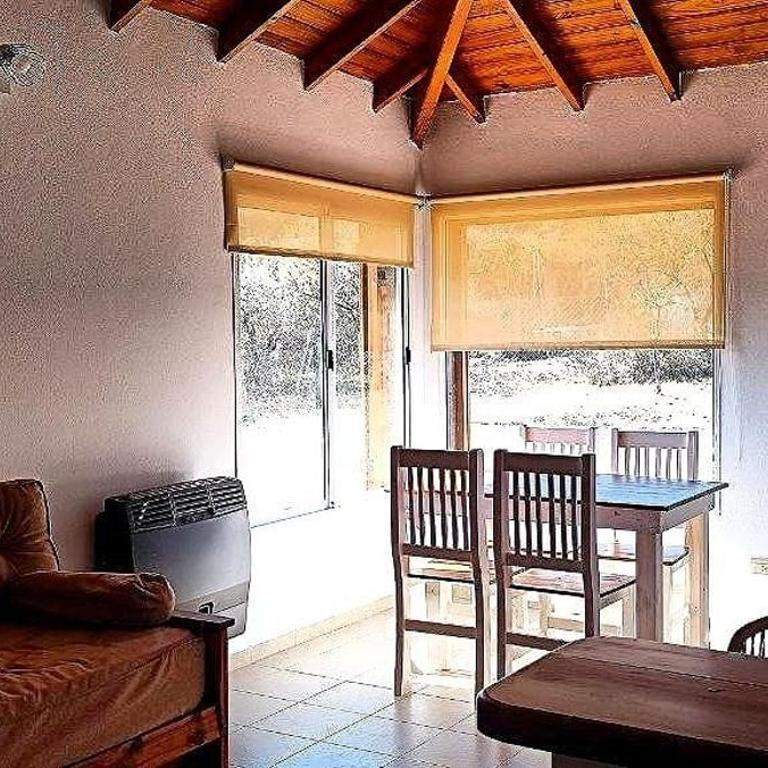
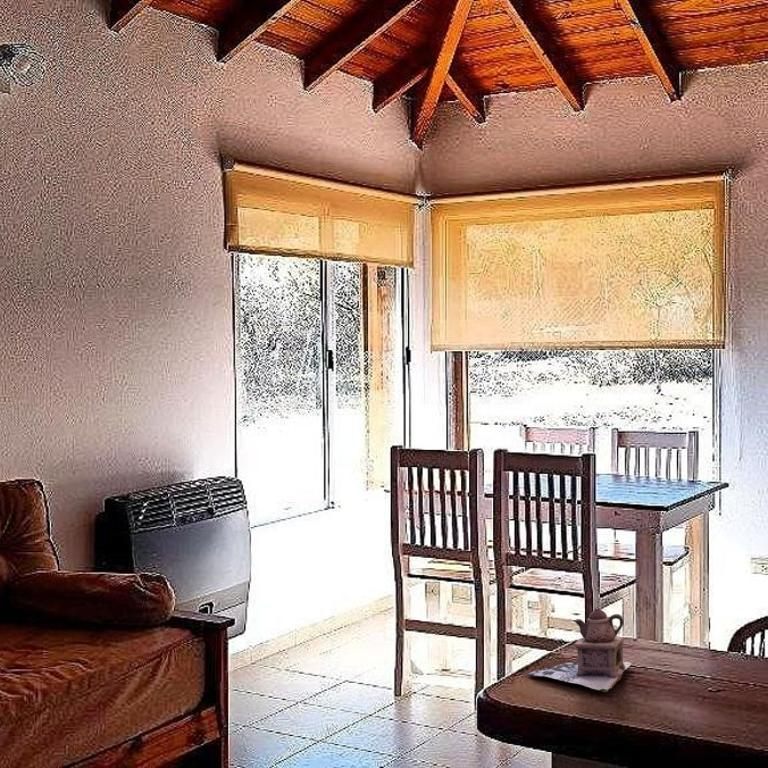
+ teapot (595, 641)
